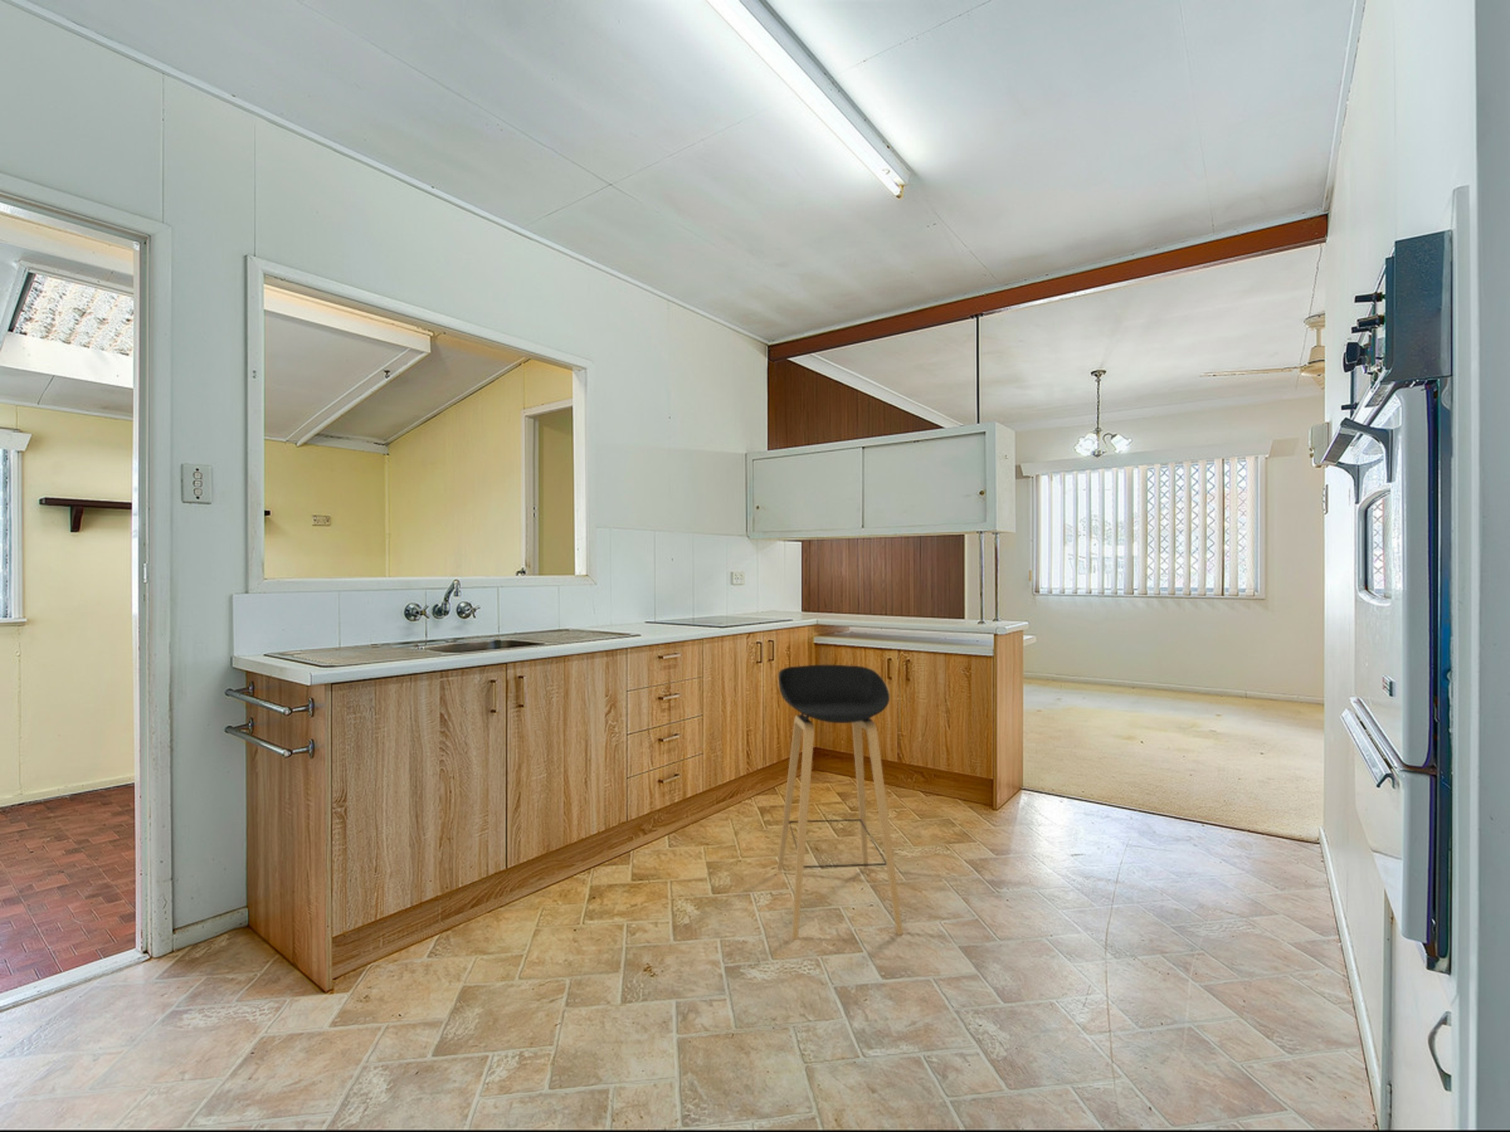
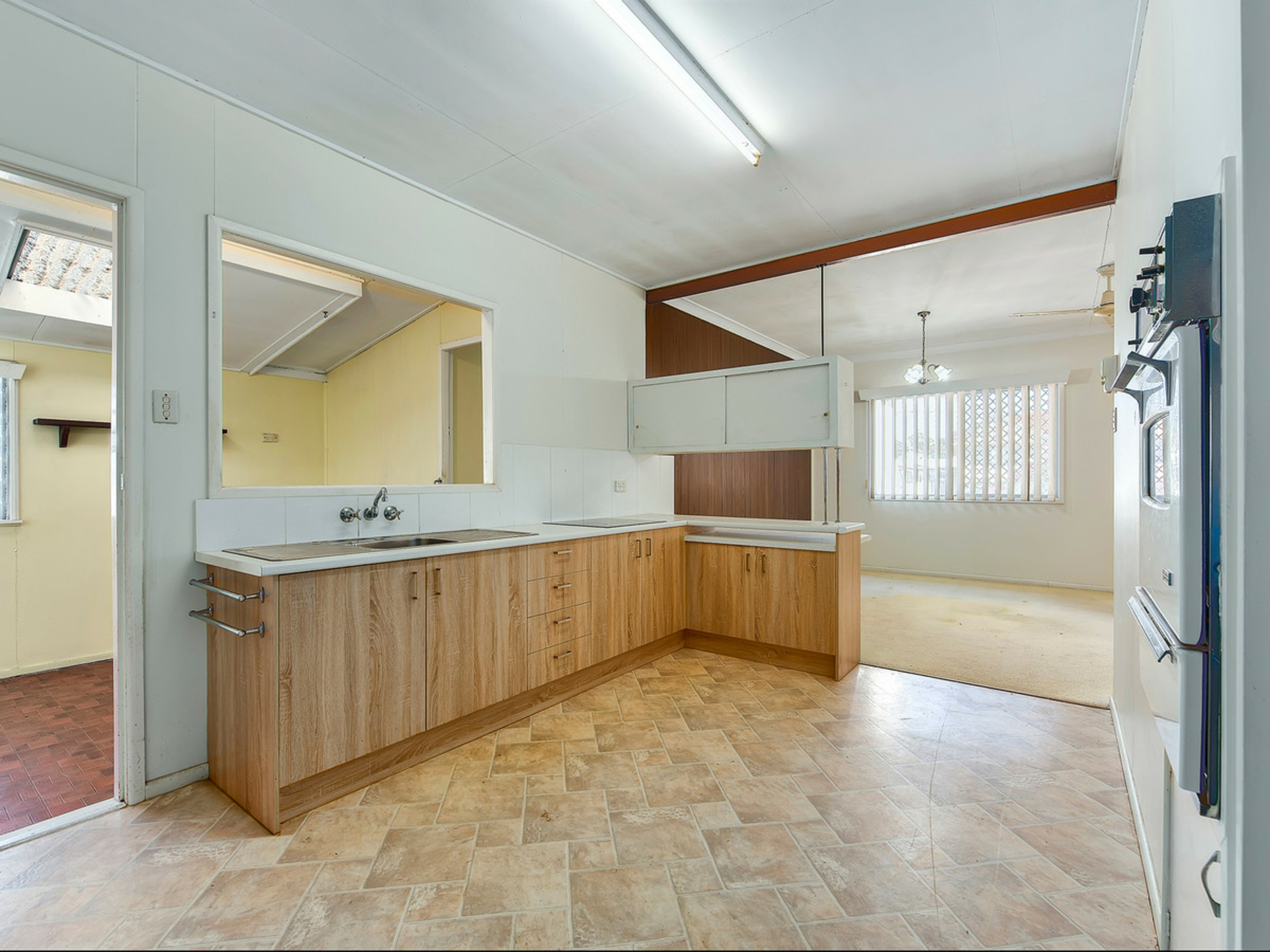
- stool (856, 785)
